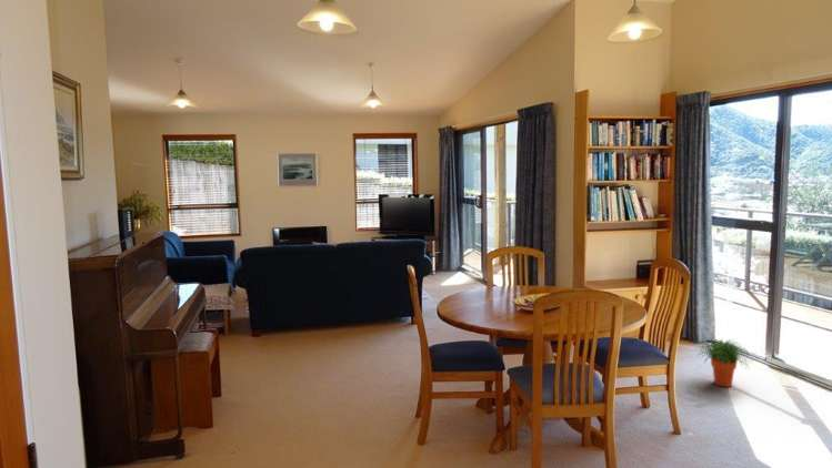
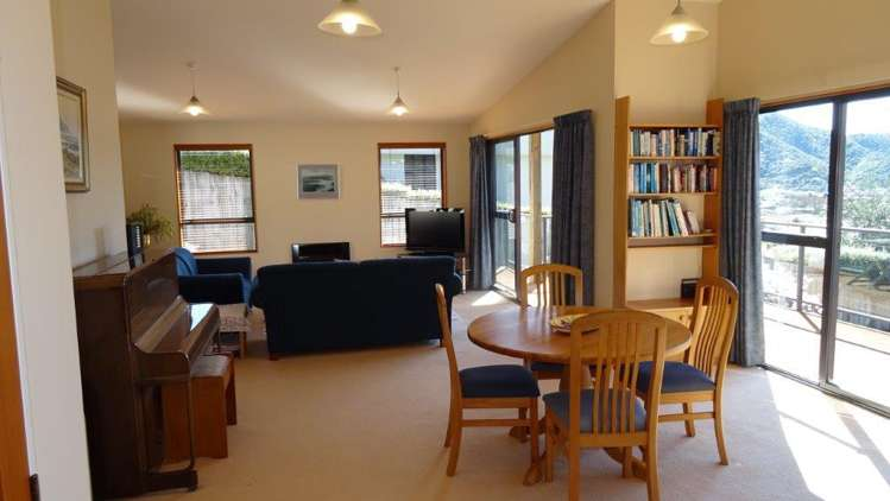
- potted plant (724, 362)
